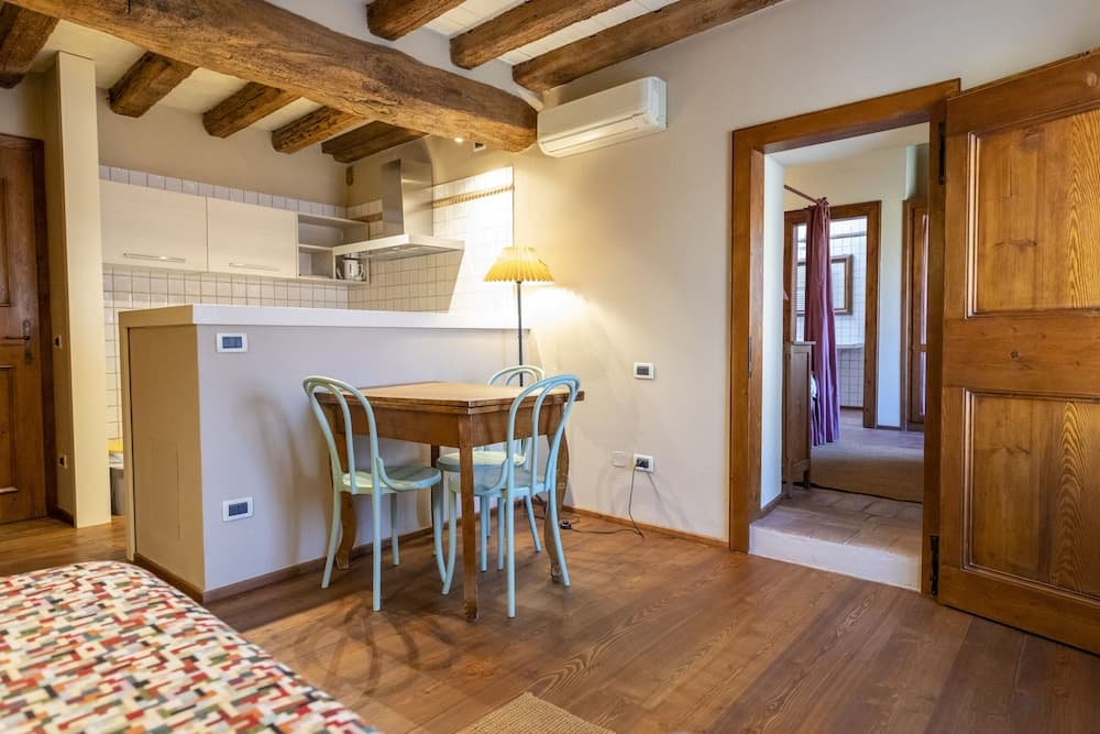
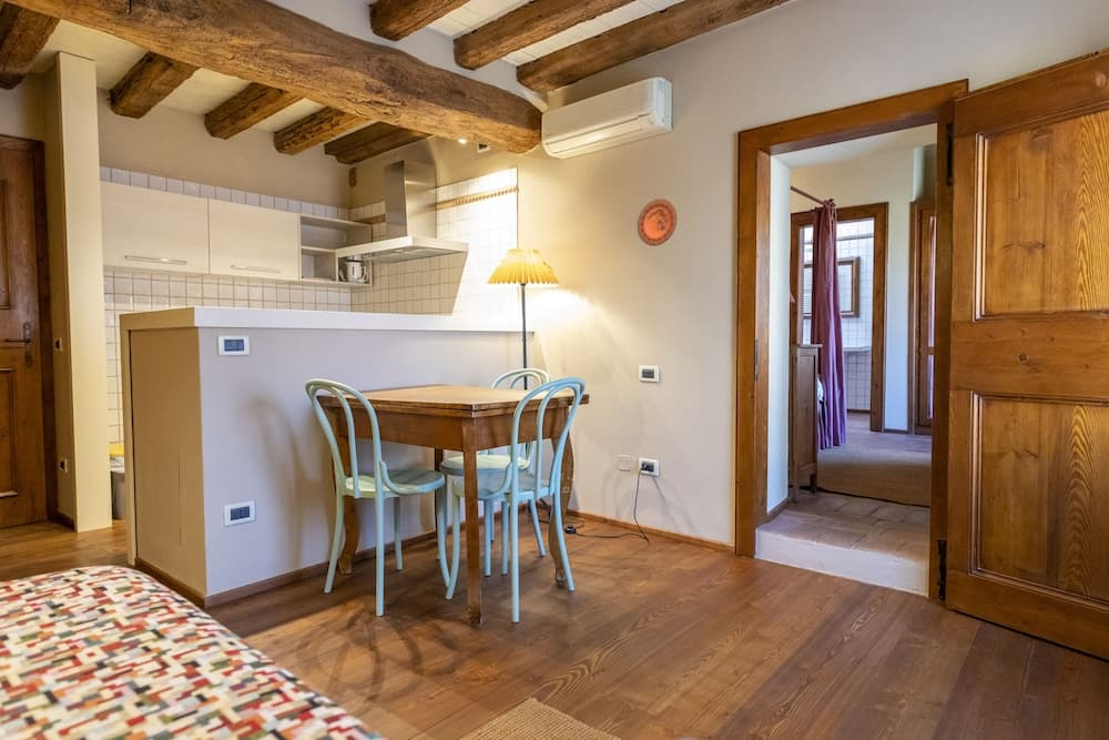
+ decorative plate (657, 222)
